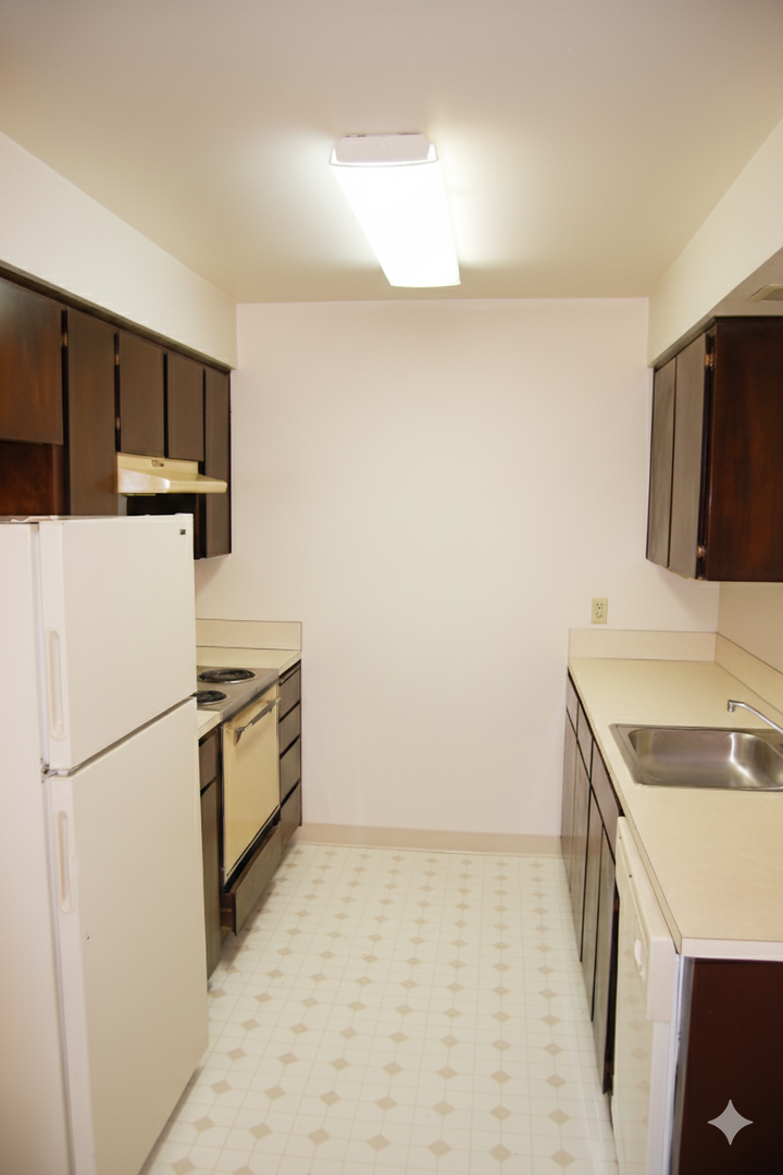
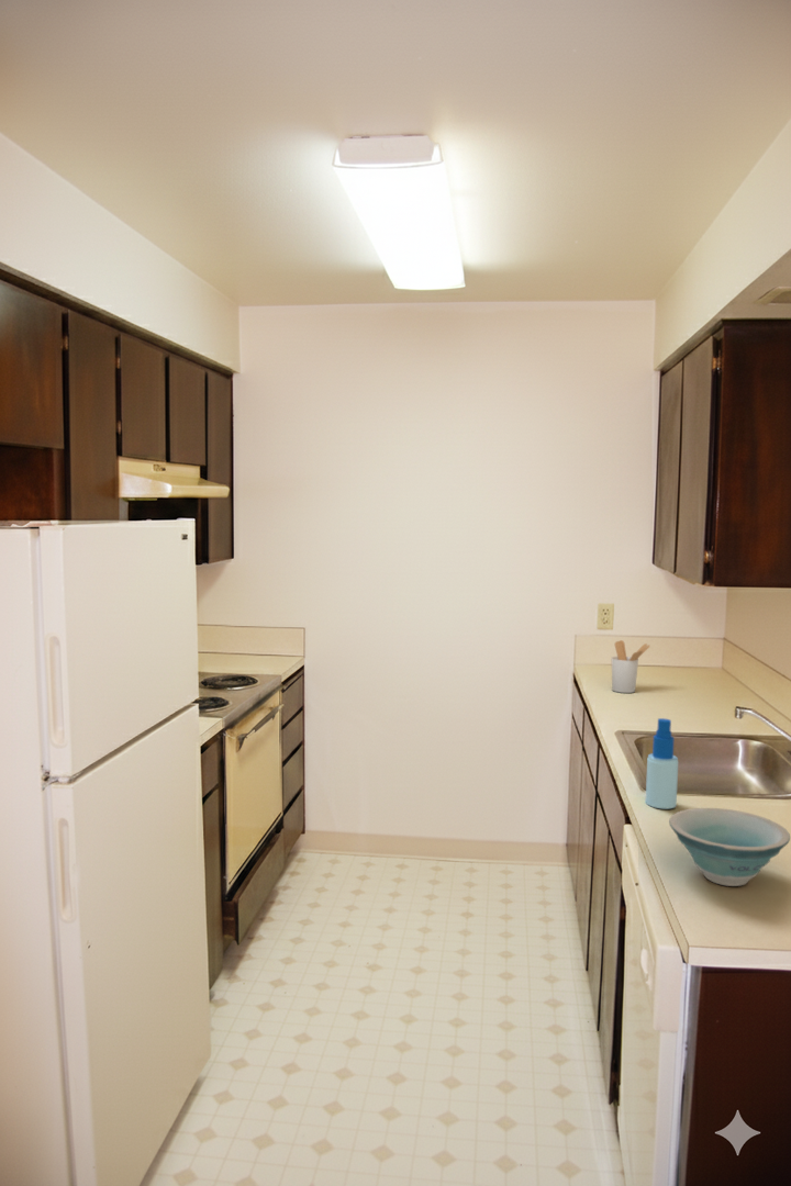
+ bowl (726, 852)
+ utensil holder (631, 665)
+ spray bottle (662, 761)
